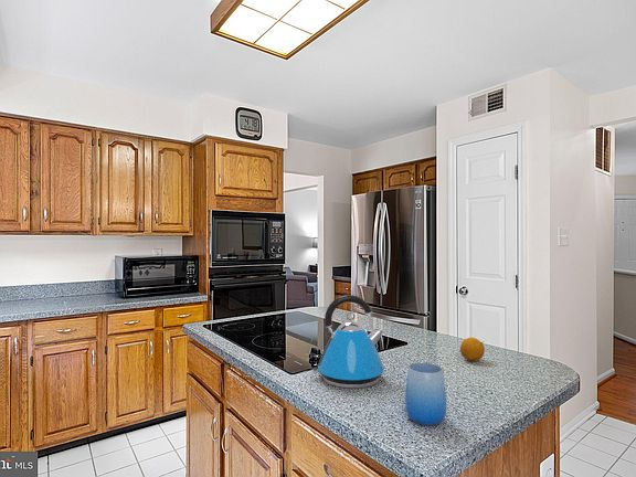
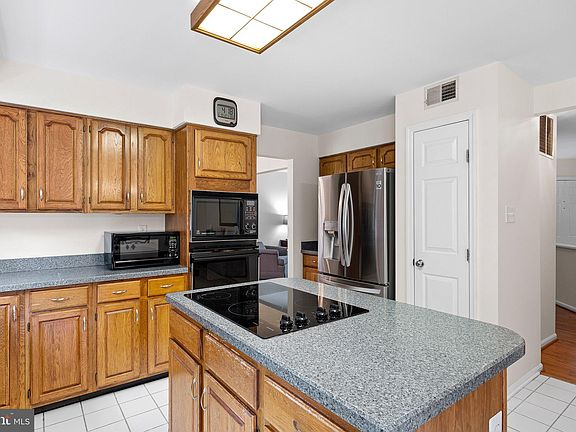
- fruit (471, 349)
- cup (425, 393)
- kettle (348, 336)
